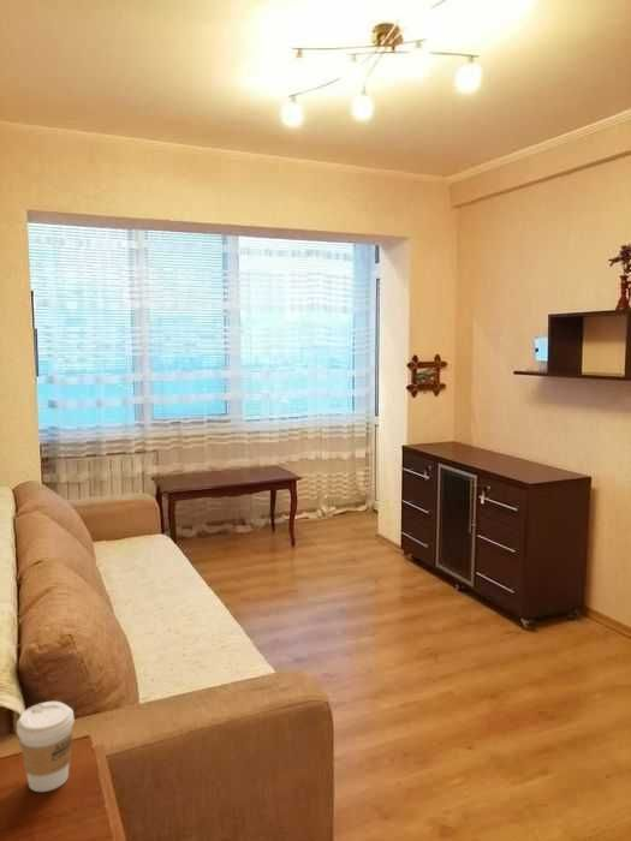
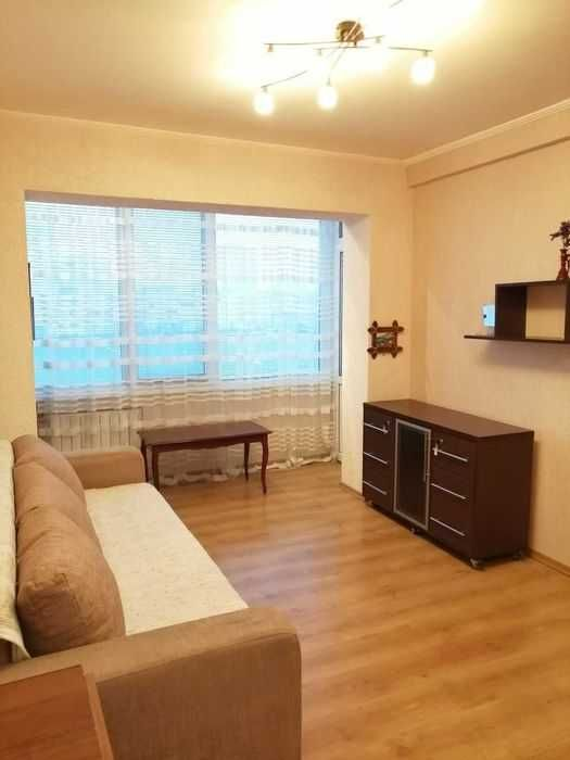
- coffee cup (47, 746)
